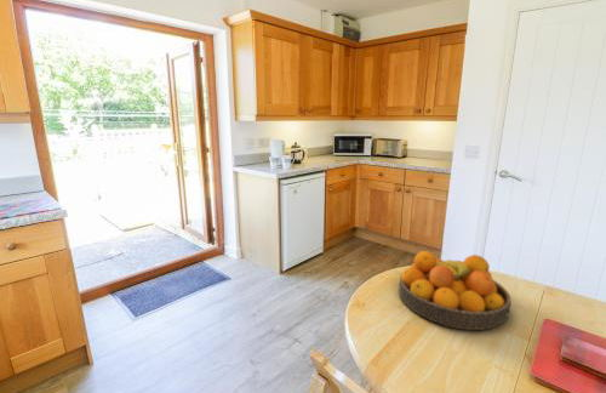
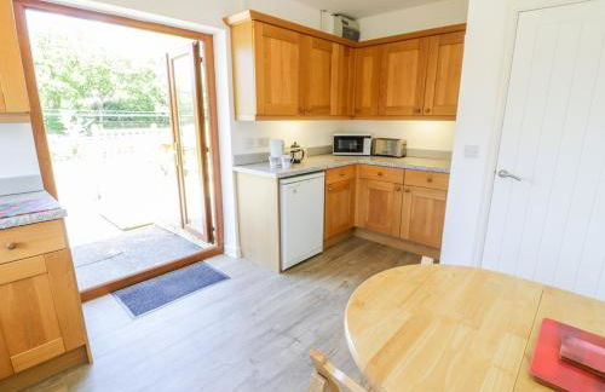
- fruit bowl (452, 278)
